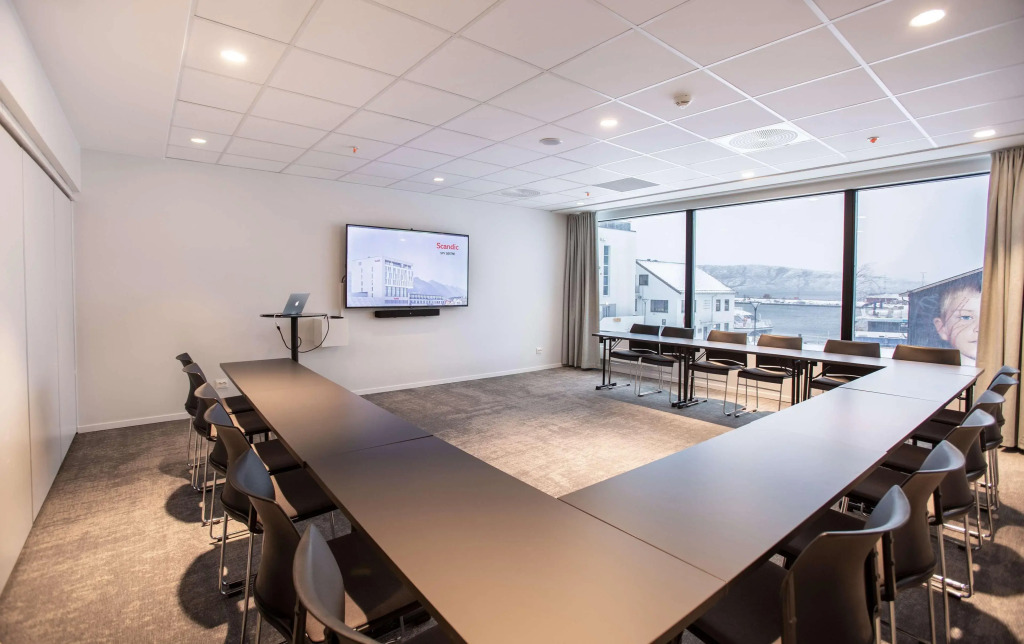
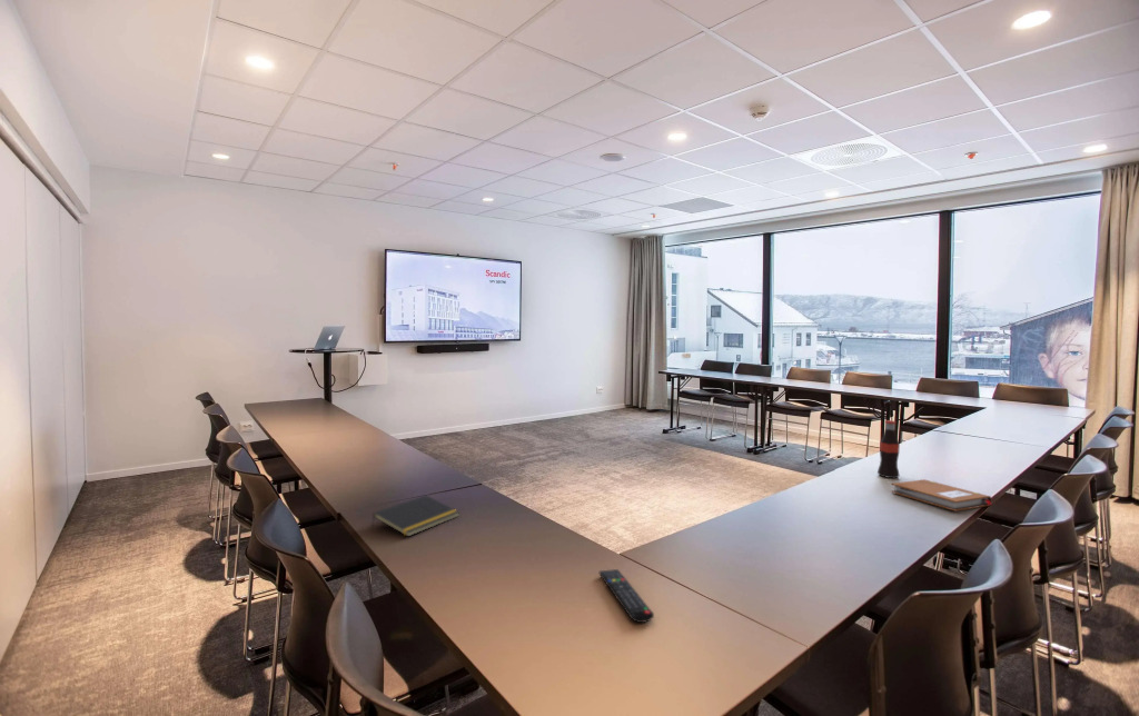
+ bottle (889, 448)
+ notepad (417, 514)
+ remote control (624, 594)
+ notebook (941, 494)
